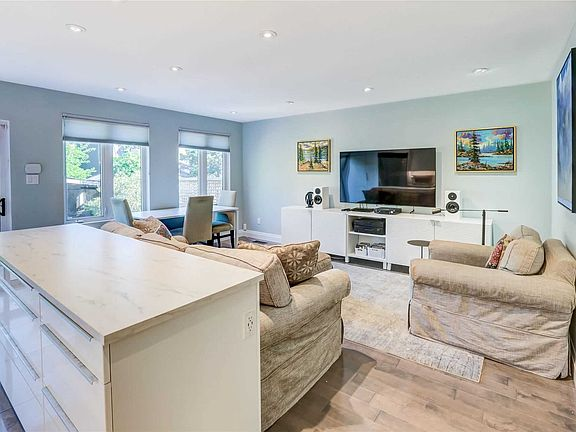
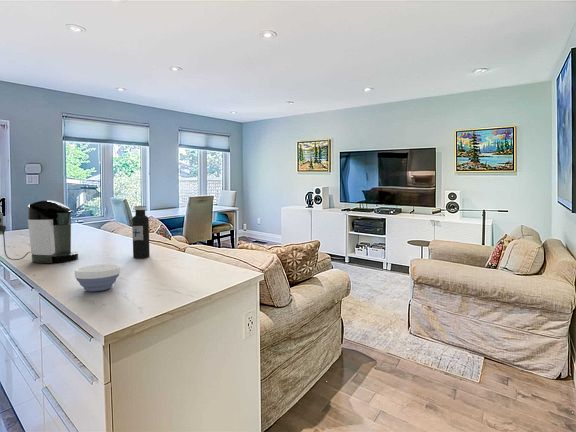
+ bowl (98, 278)
+ coffee maker (44, 231)
+ water bottle (140, 231)
